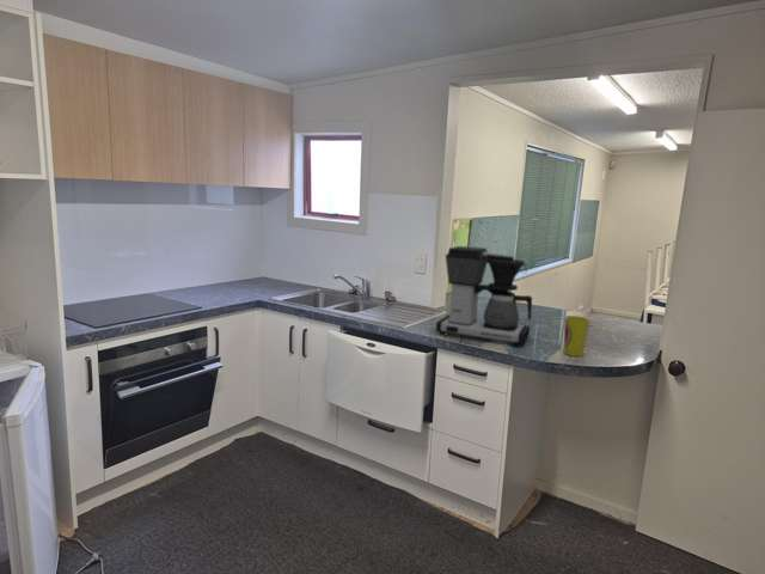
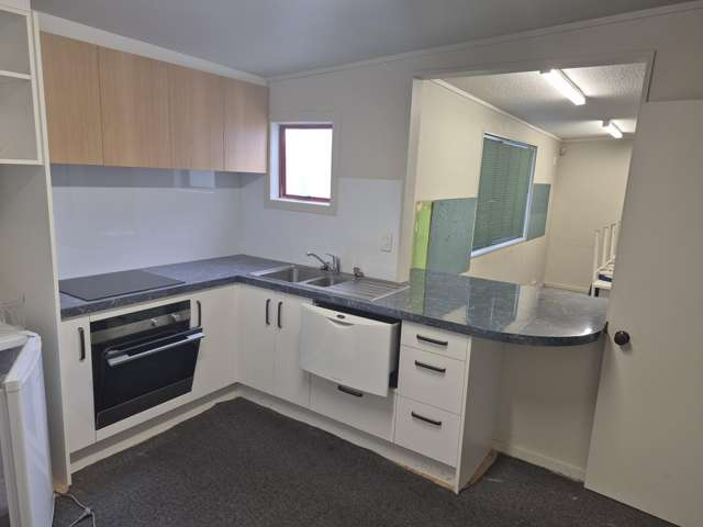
- cup (575, 336)
- coffee maker (489, 292)
